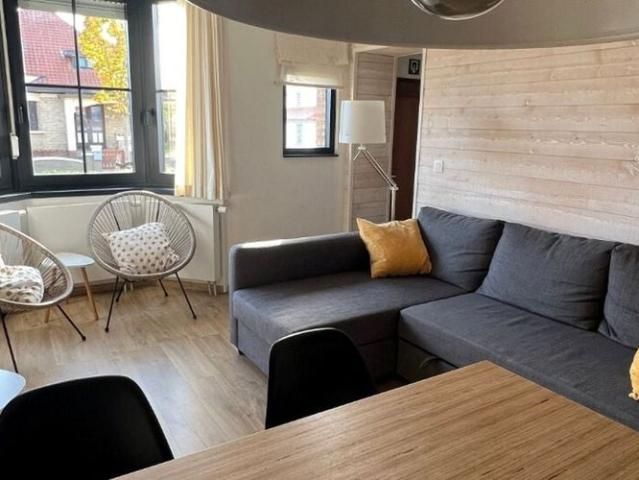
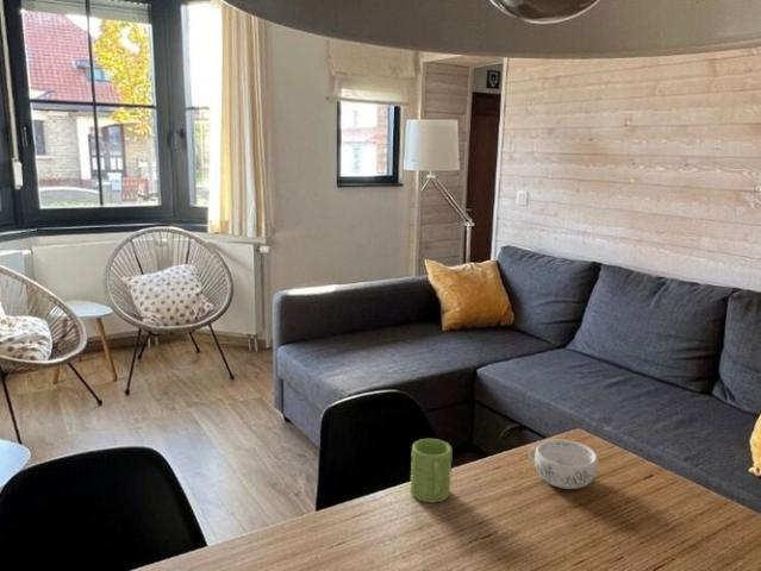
+ mug (432, 473)
+ decorative bowl (560, 464)
